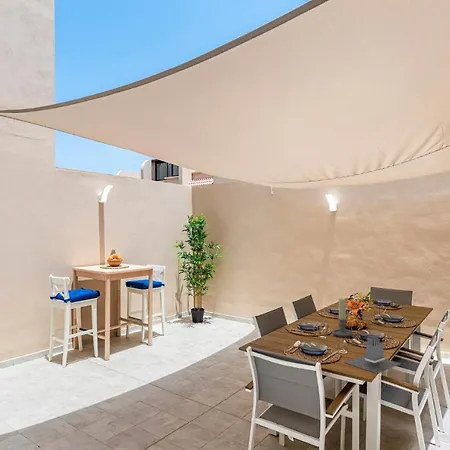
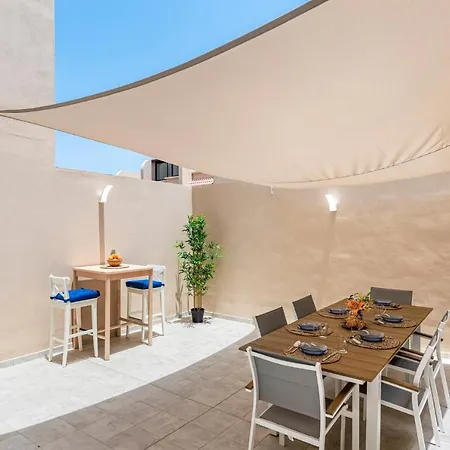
- candle holder (344, 316)
- utensil holder (372, 352)
